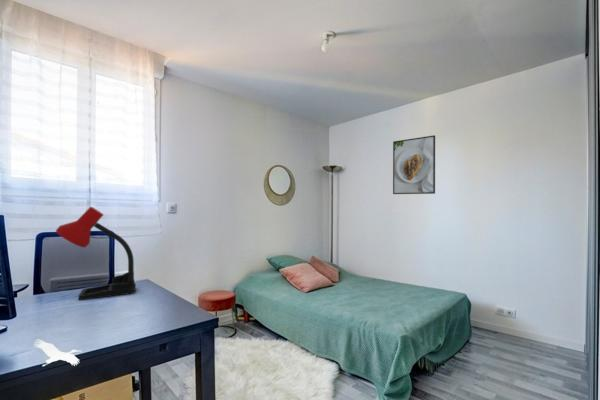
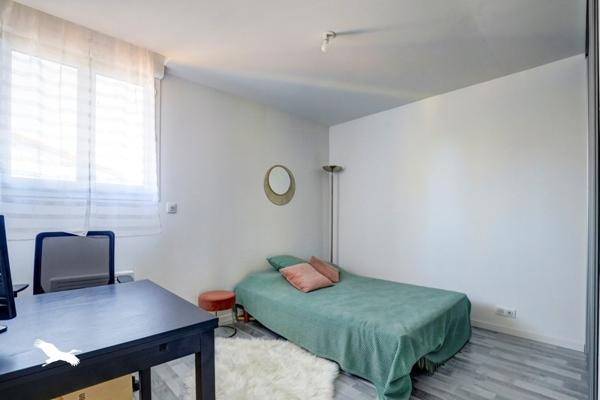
- desk lamp (89, 243)
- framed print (413, 166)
